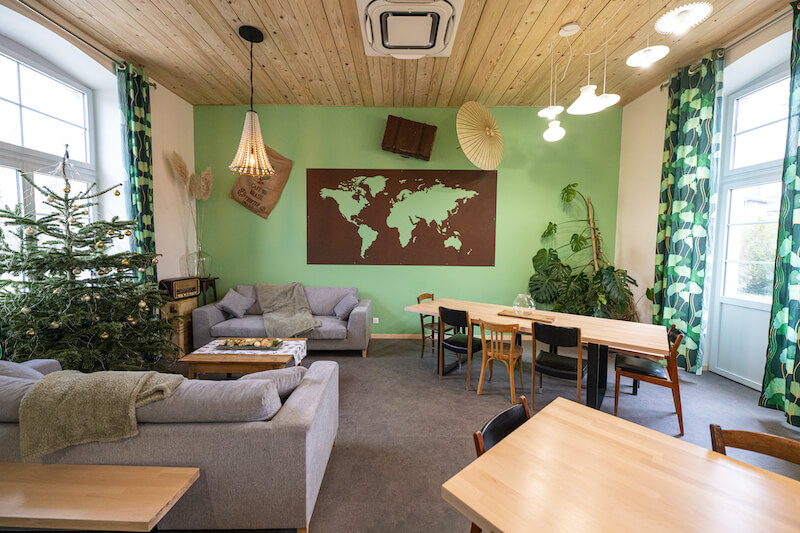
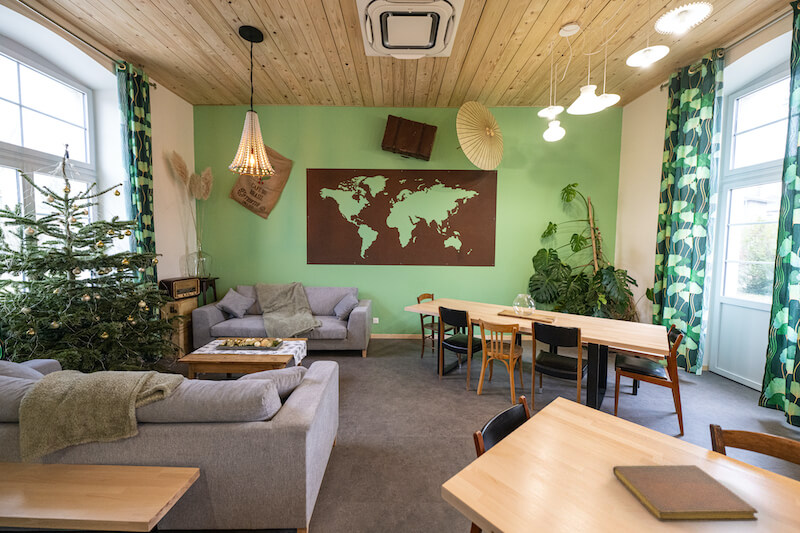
+ notebook (678, 490)
